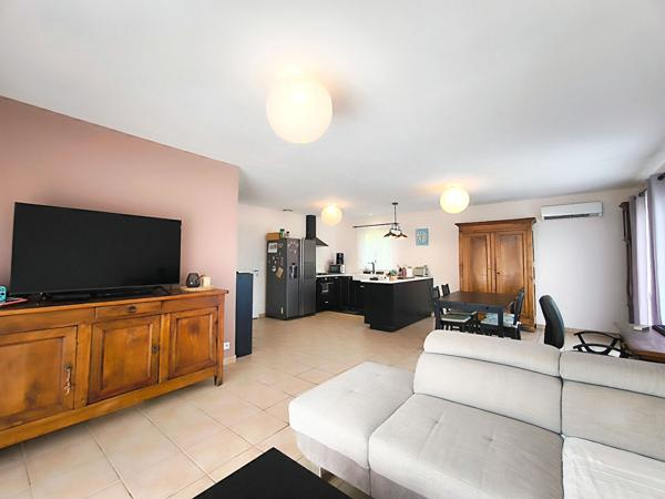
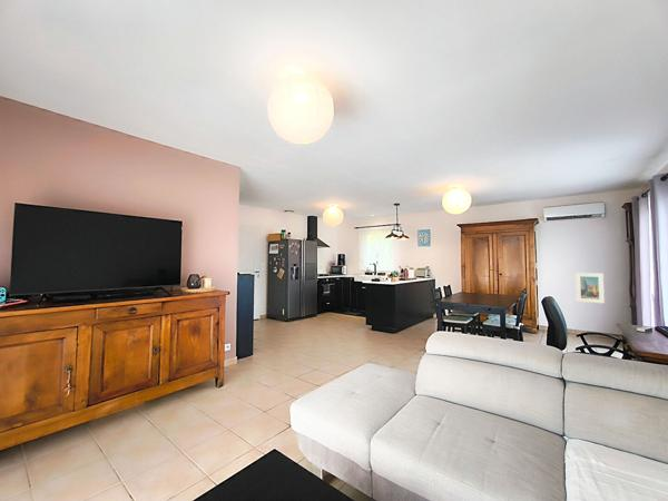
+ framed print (589, 287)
